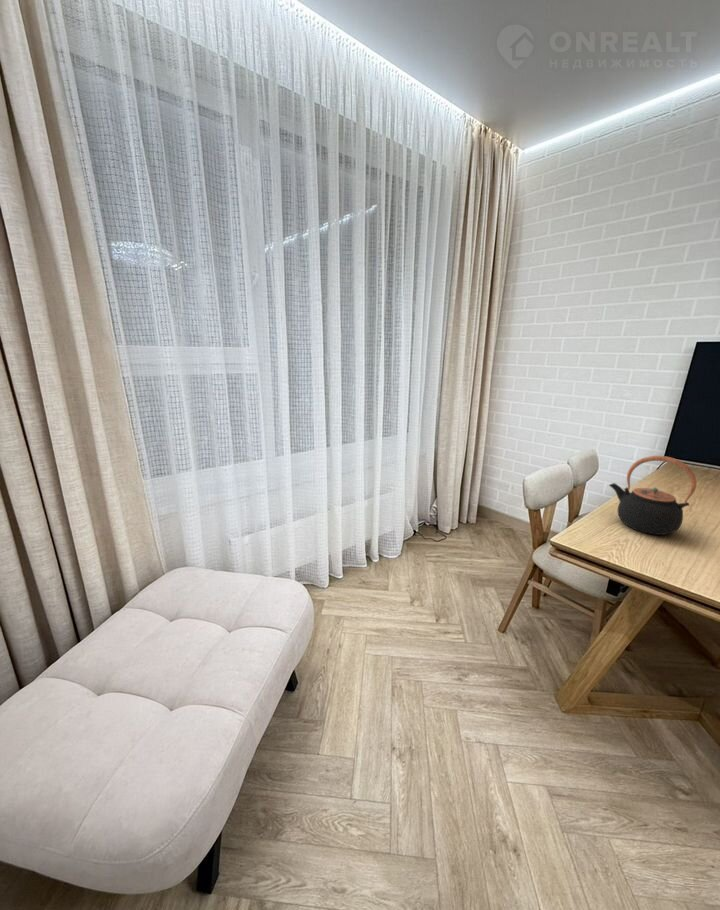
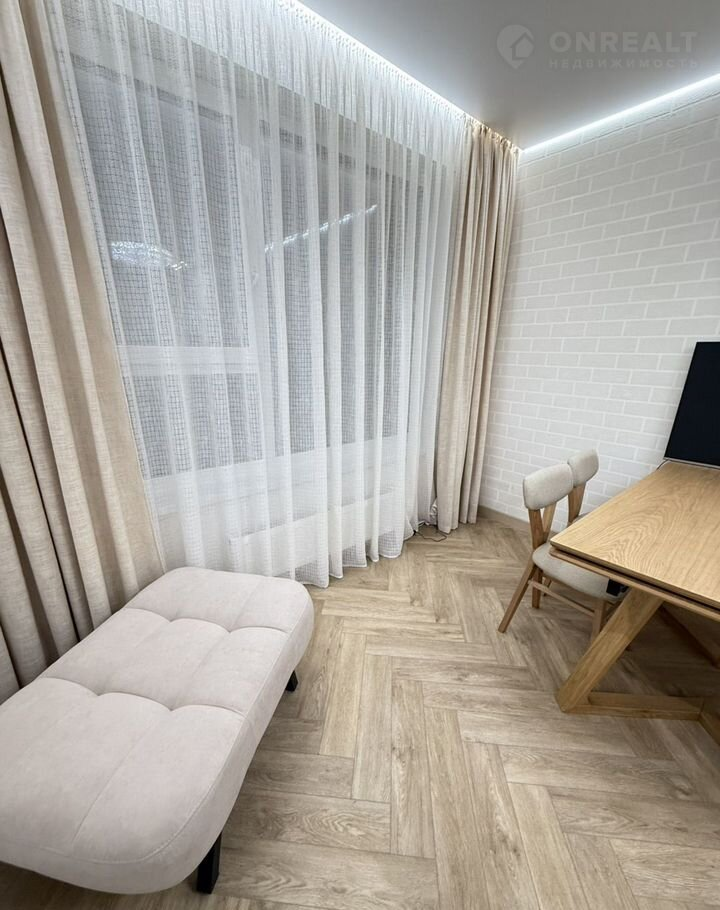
- teapot (648, 490)
